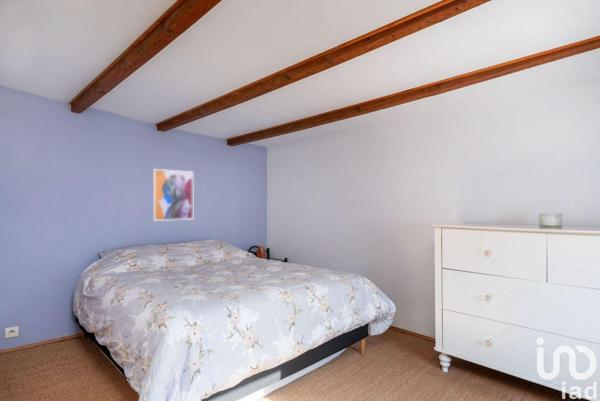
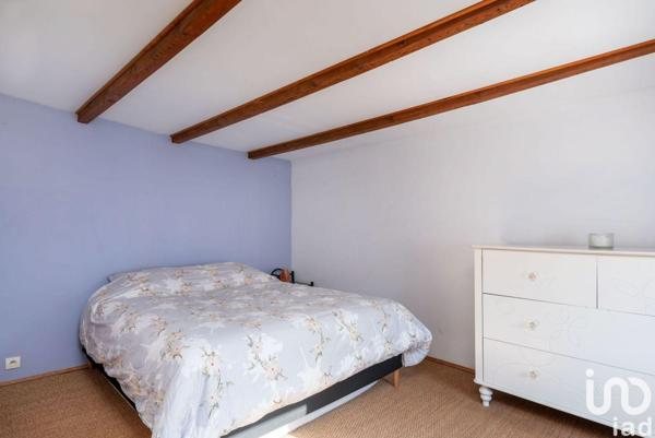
- wall art (174, 195)
